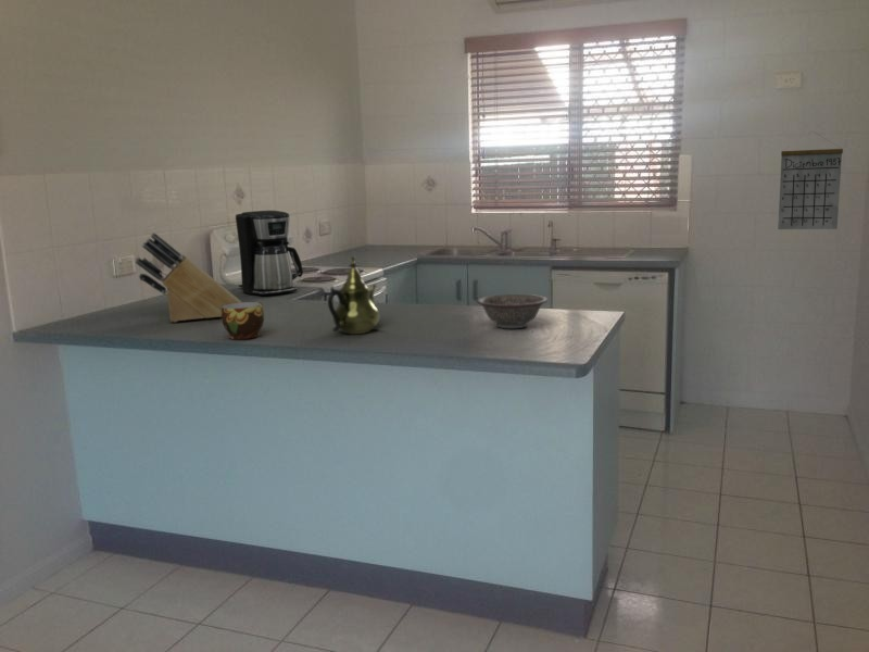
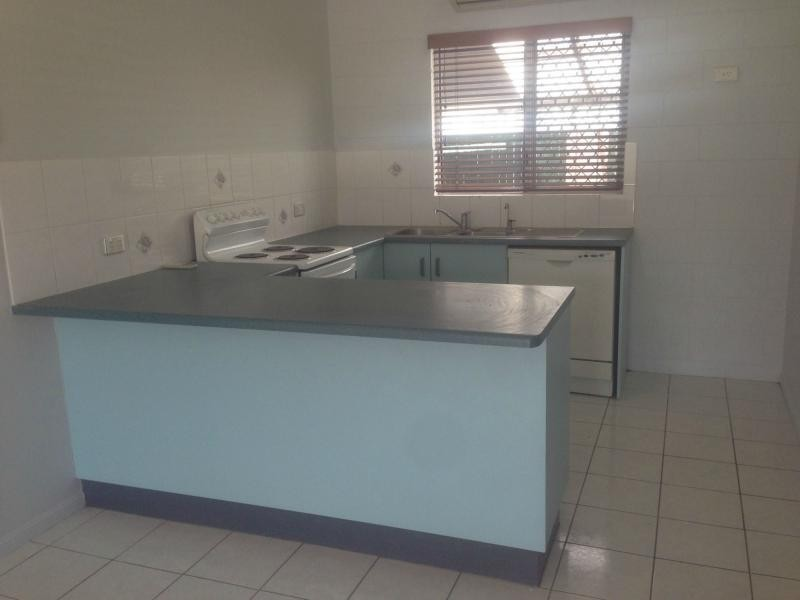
- teapot (353, 293)
- knife block (190, 275)
- cup (242, 321)
- decorative bowl (512, 312)
- calendar (809, 180)
- coffee maker (268, 250)
